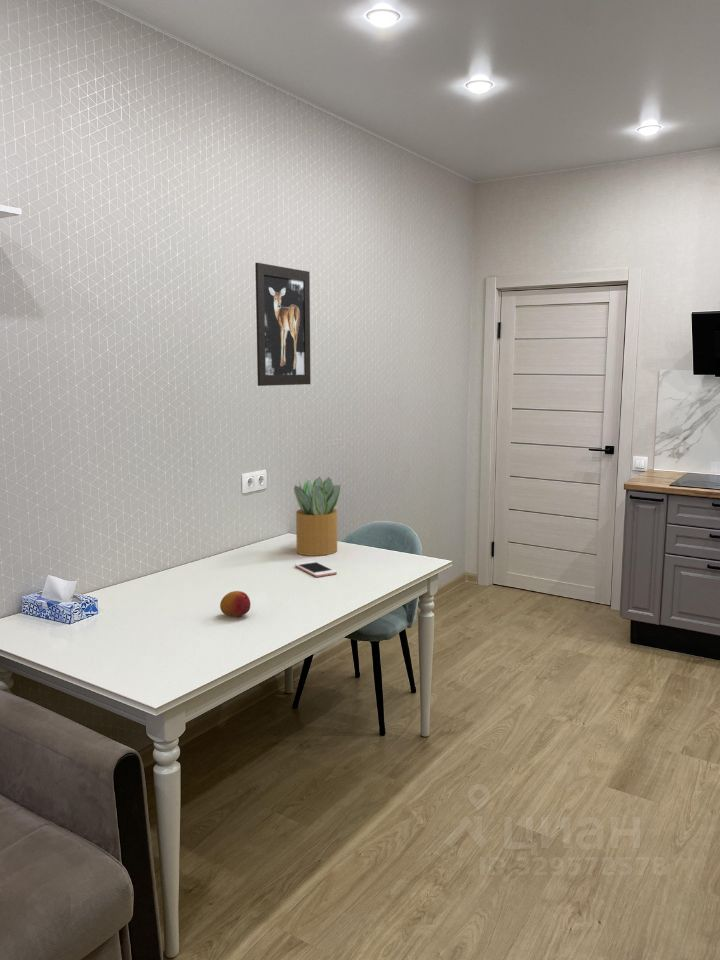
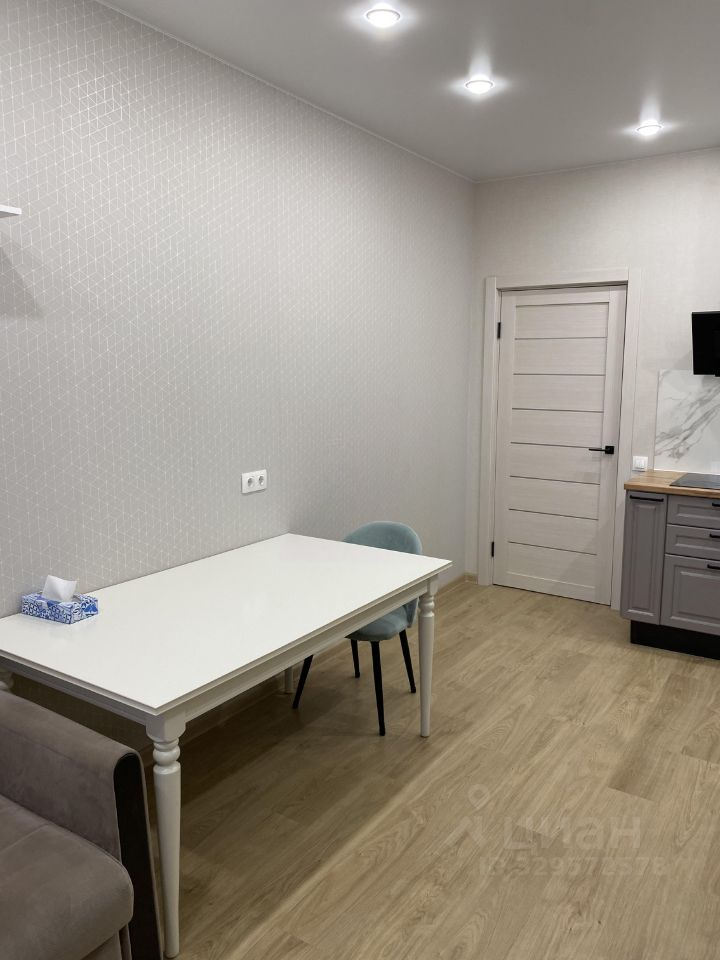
- potted plant (314, 515)
- wall art (284, 326)
- fruit (235, 603)
- cell phone (315, 568)
